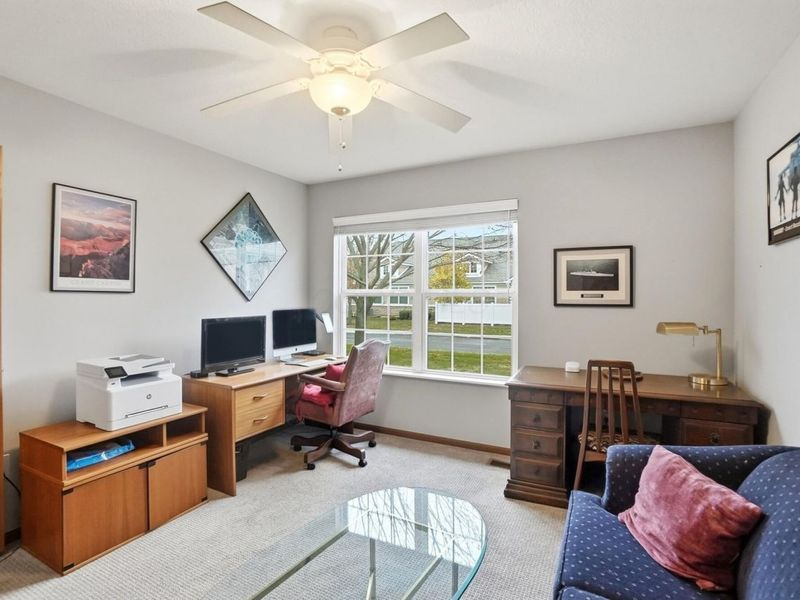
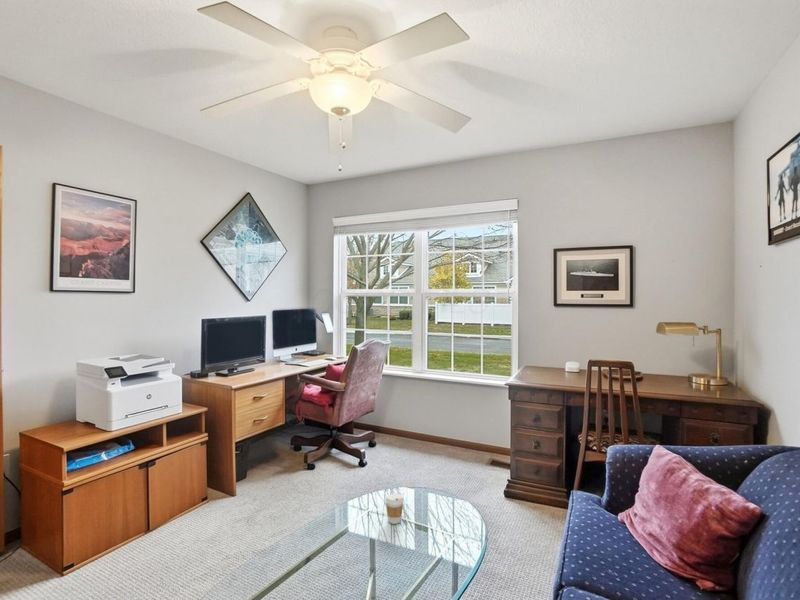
+ coffee cup (394, 508)
